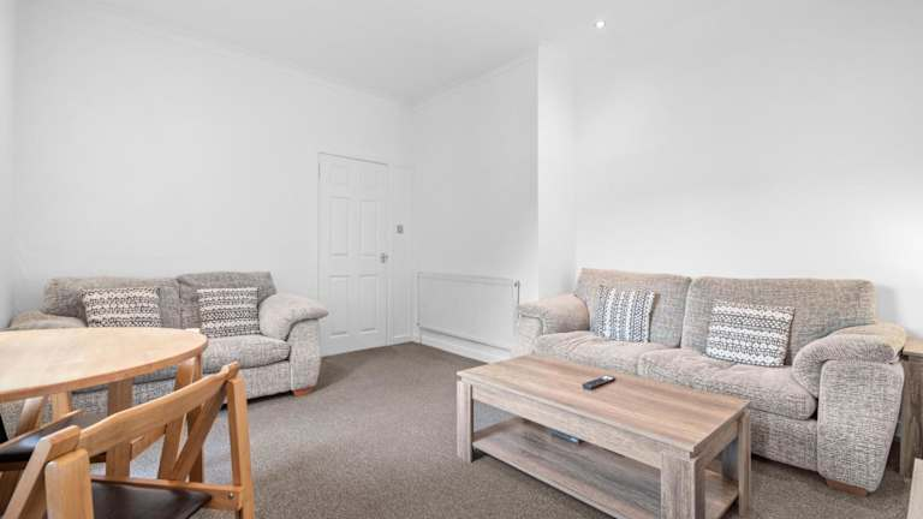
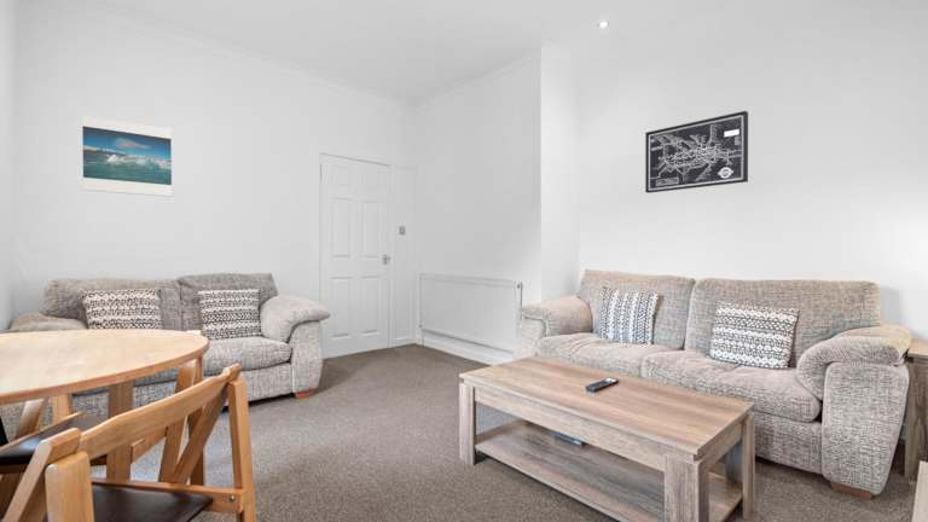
+ wall art (692, 155)
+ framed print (128, 157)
